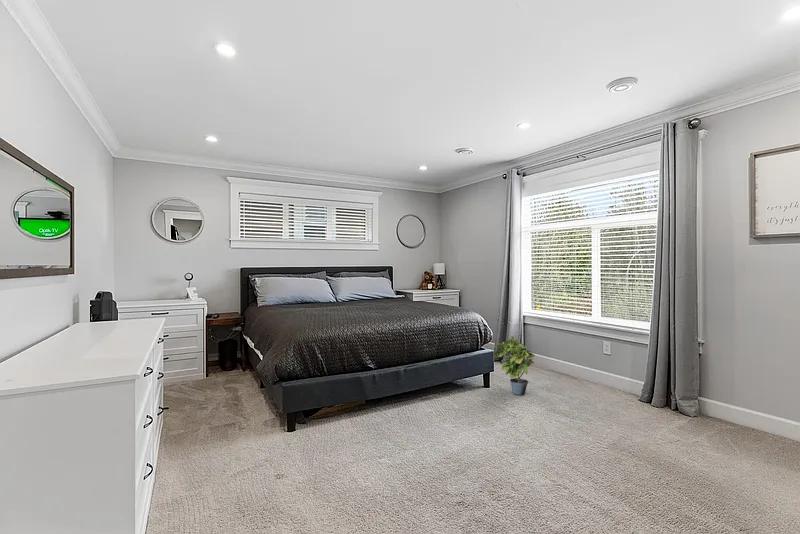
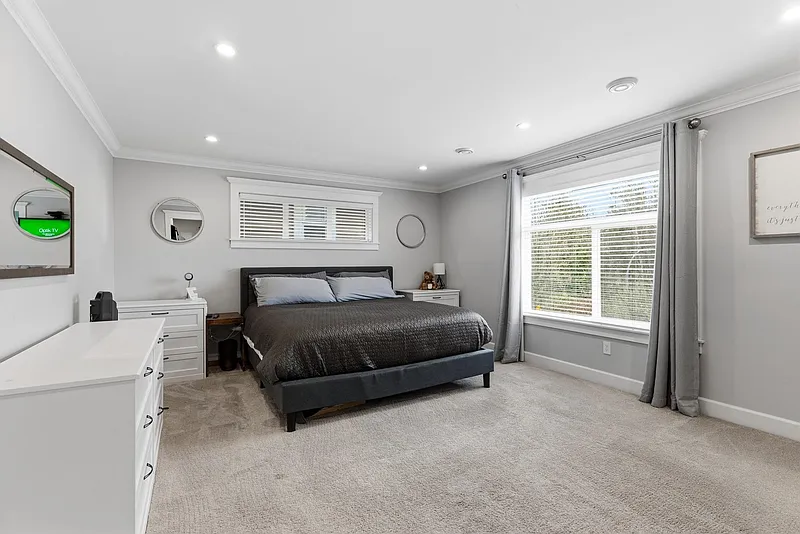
- potted plant (515, 364)
